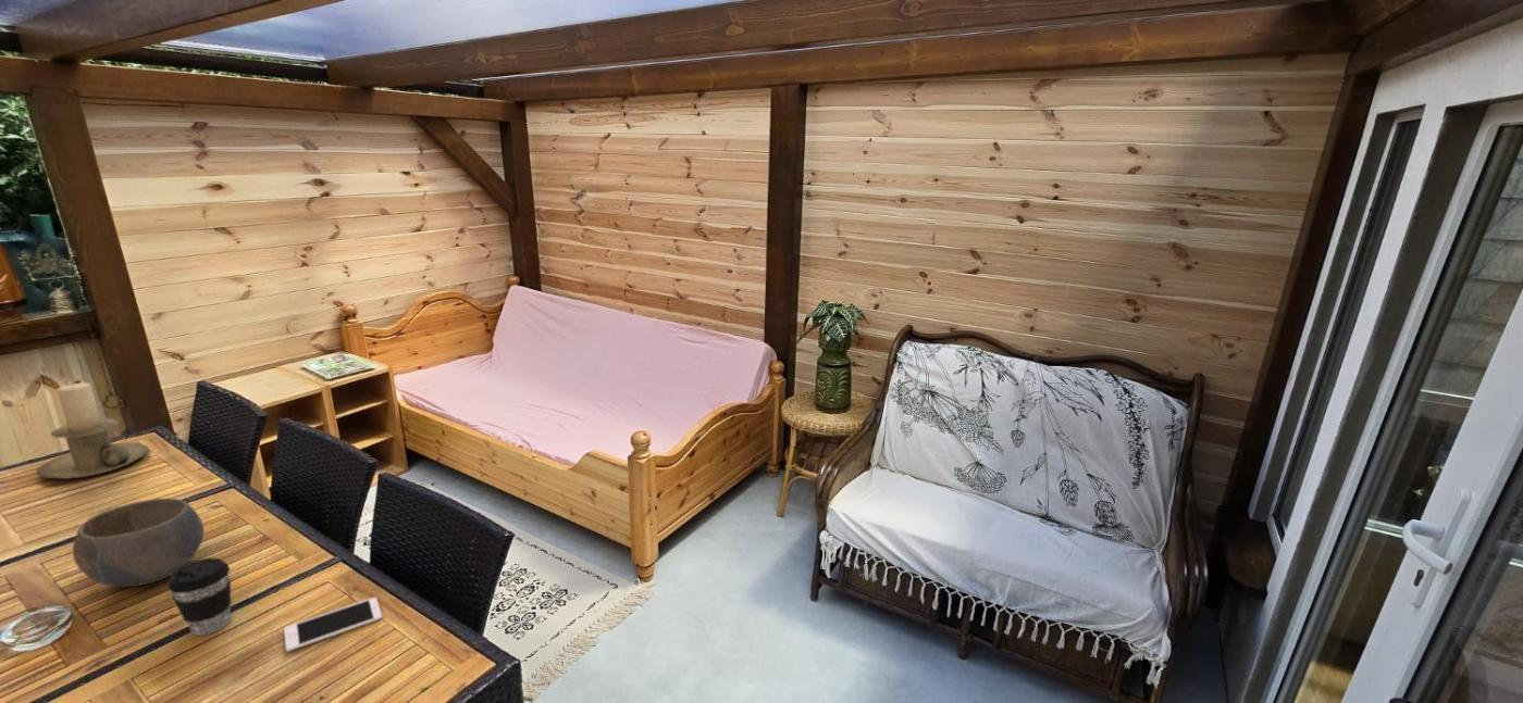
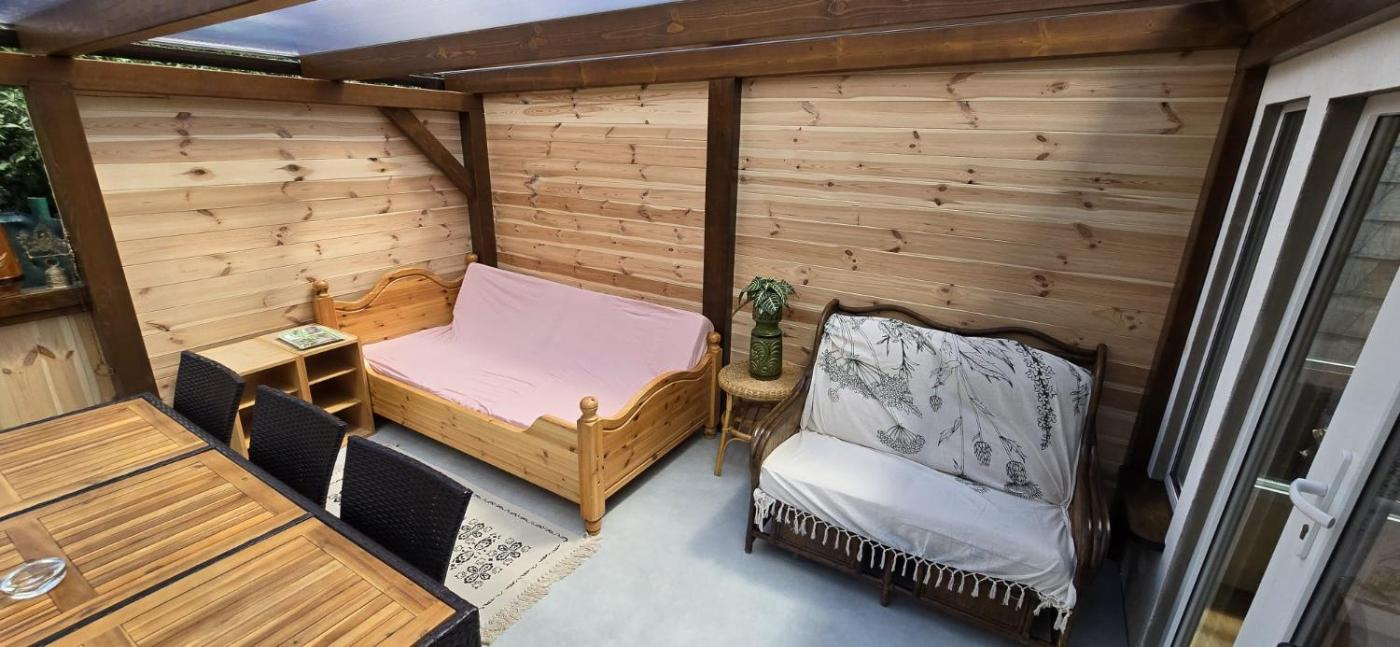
- cell phone (334, 623)
- candle holder (85, 425)
- coffee cup (205, 598)
- bowl (143, 544)
